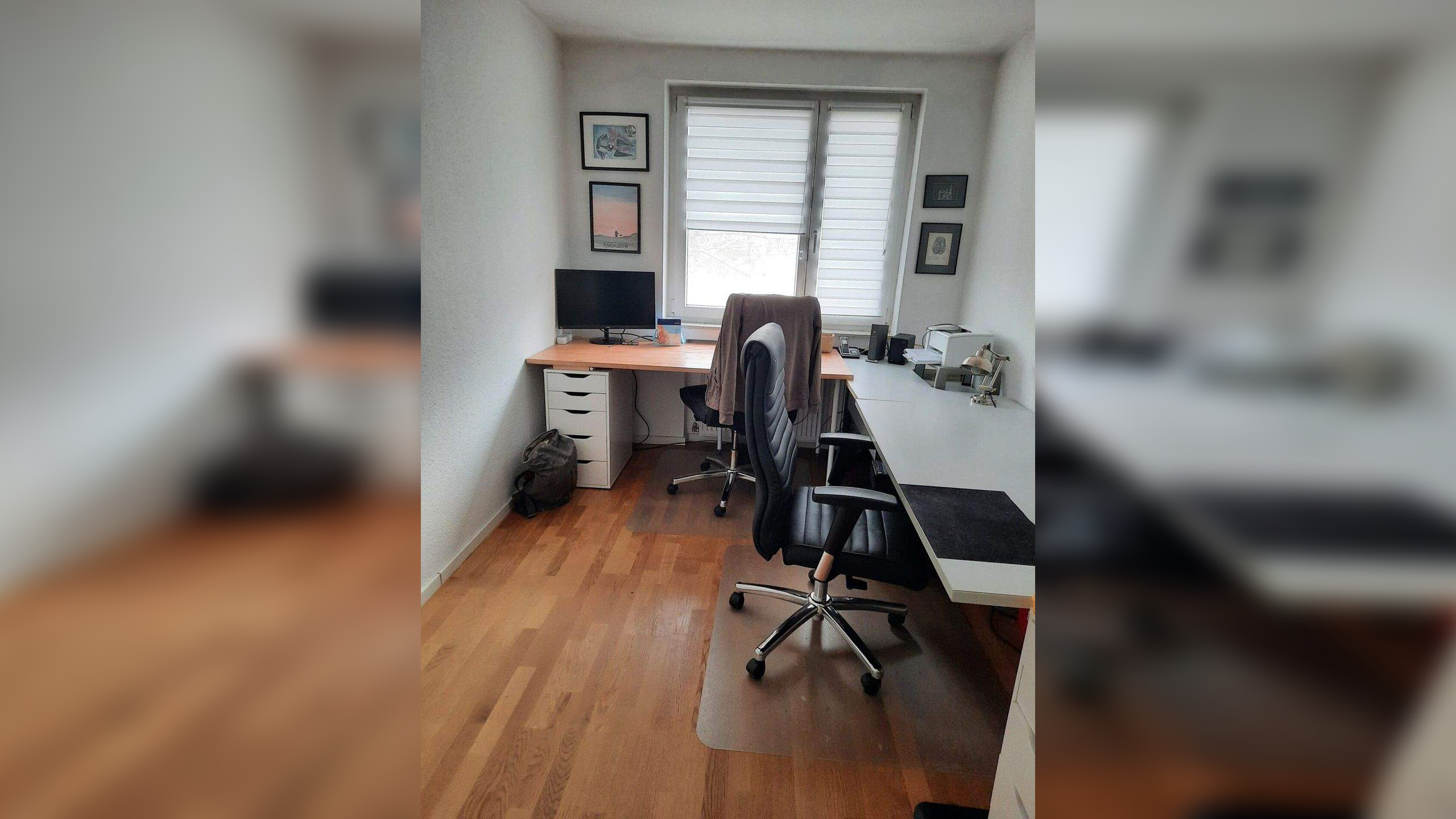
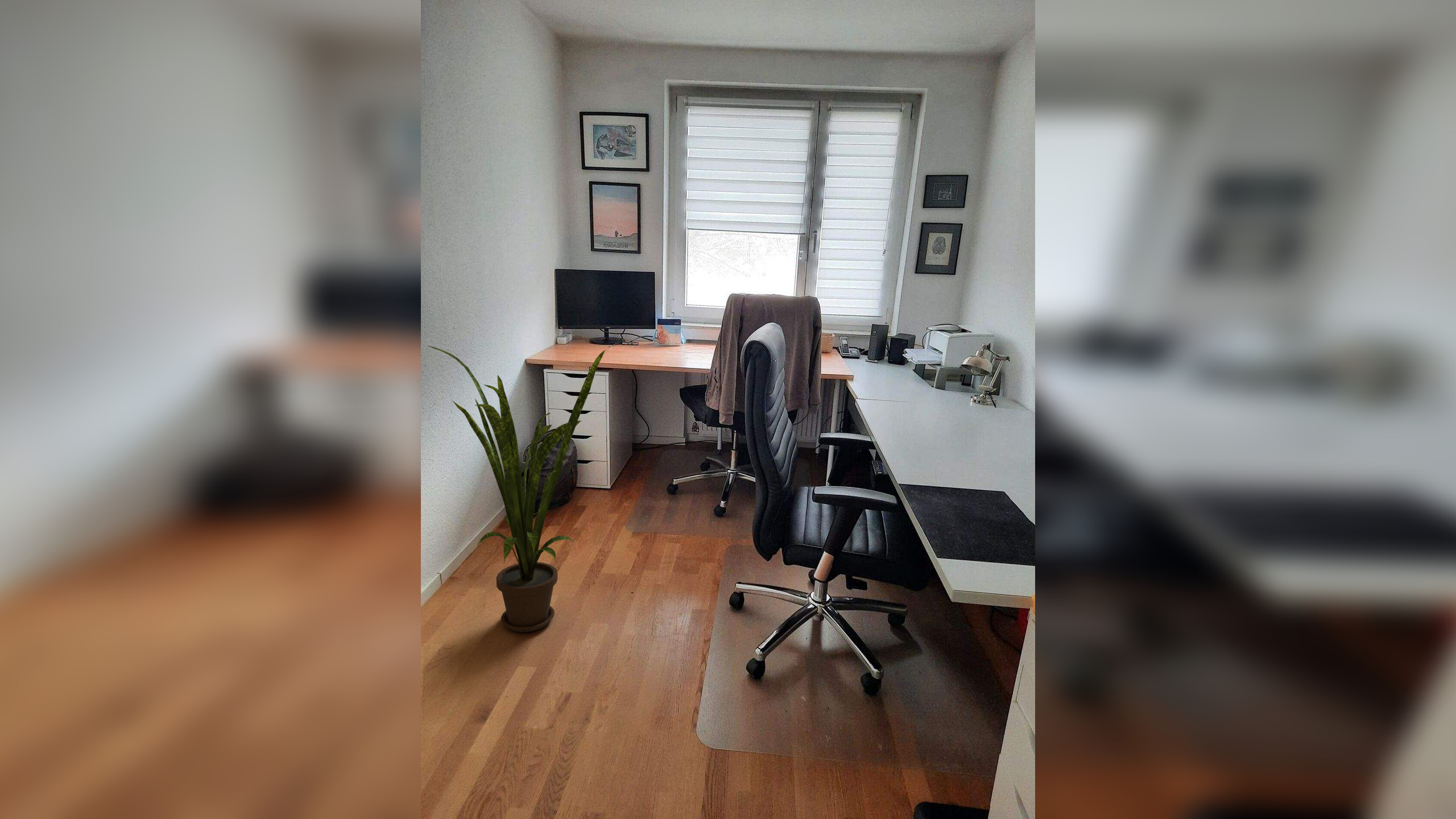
+ house plant (510, 493)
